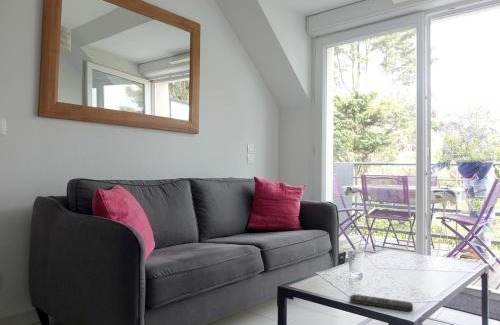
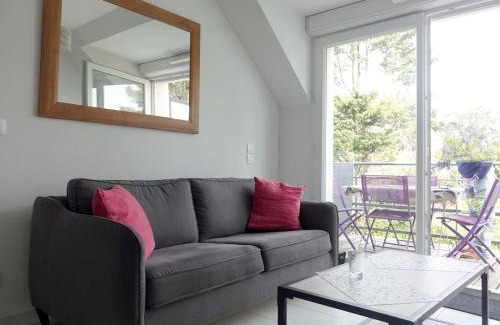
- remote control (380, 302)
